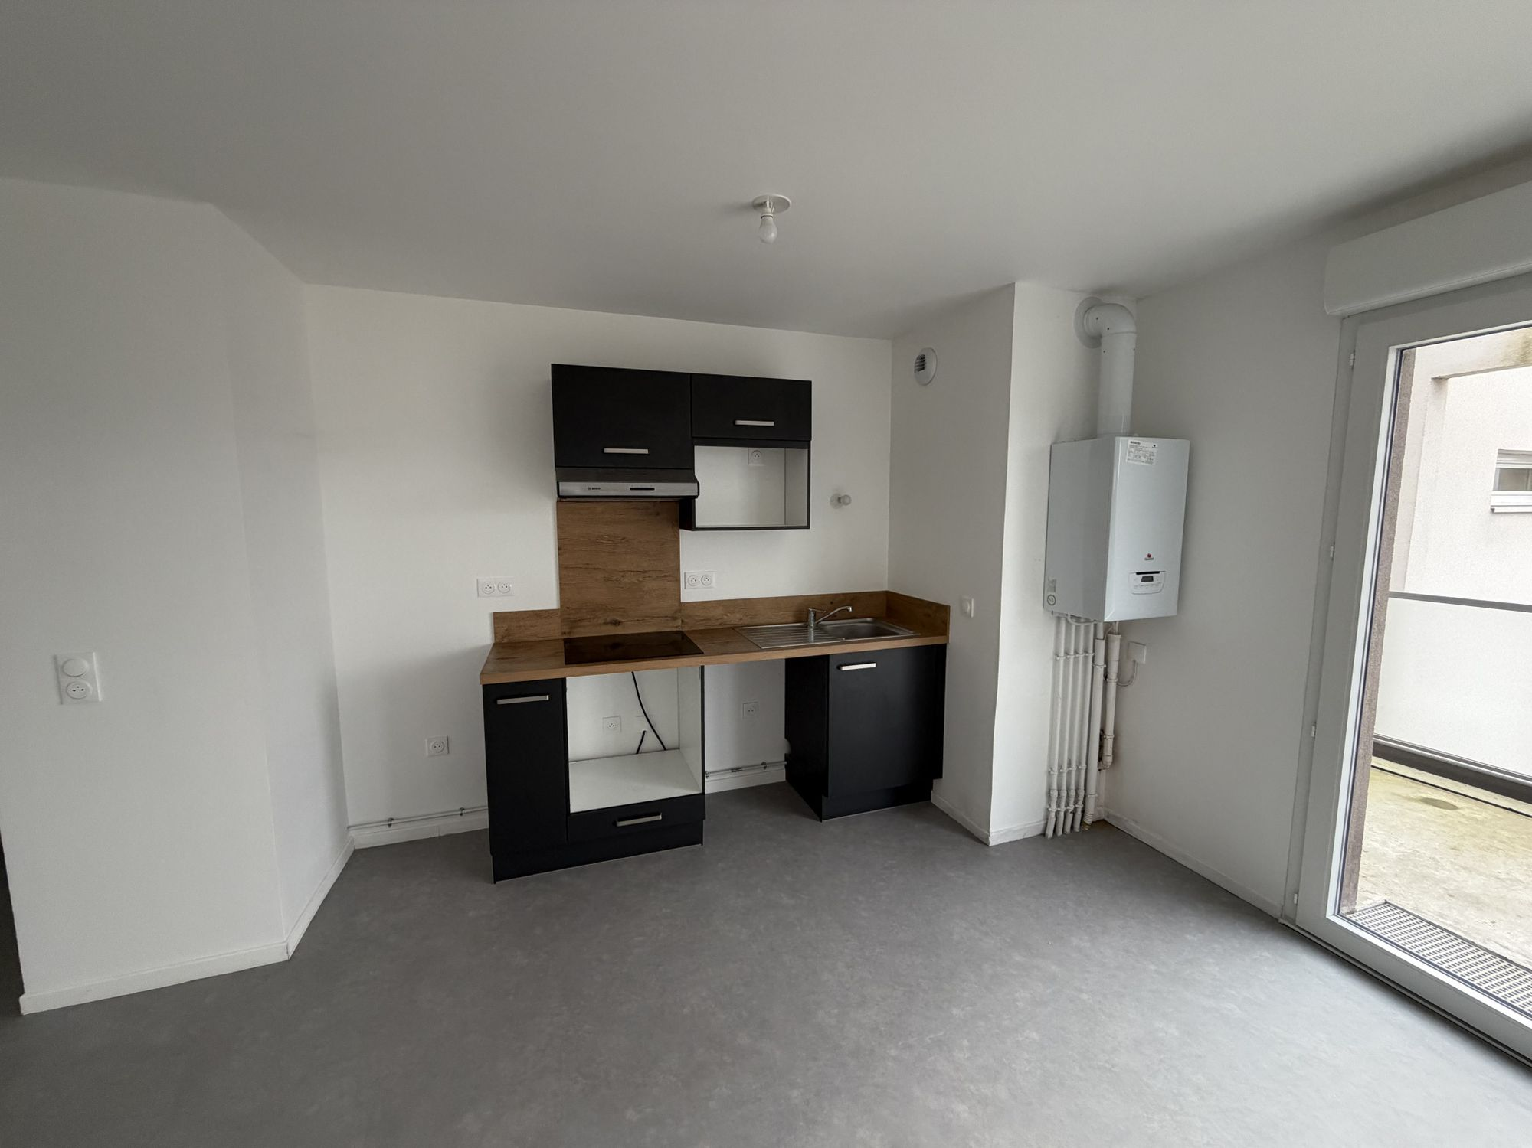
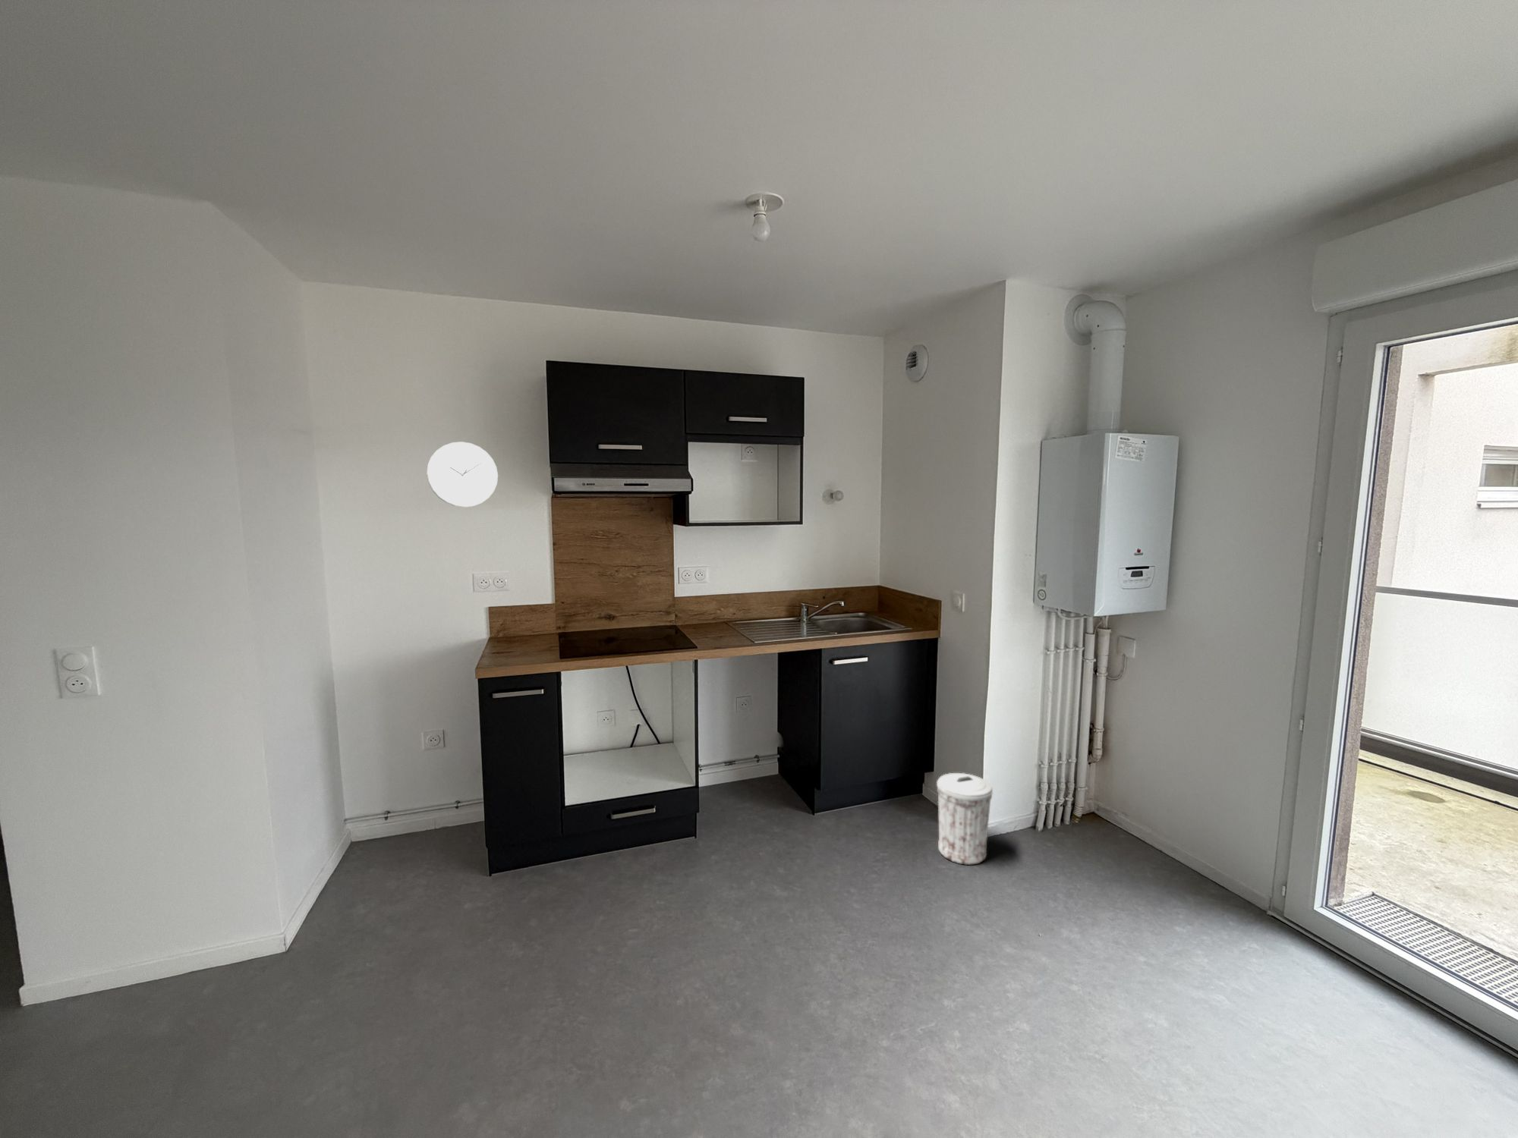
+ wall clock (463, 475)
+ trash can (963, 815)
